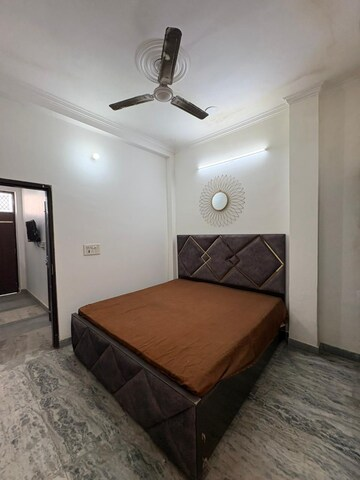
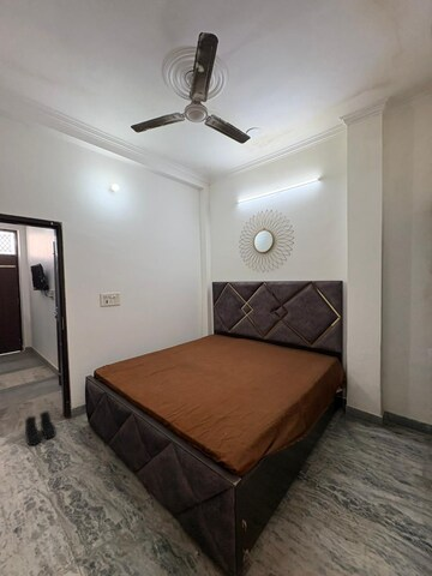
+ boots (41, 425)
